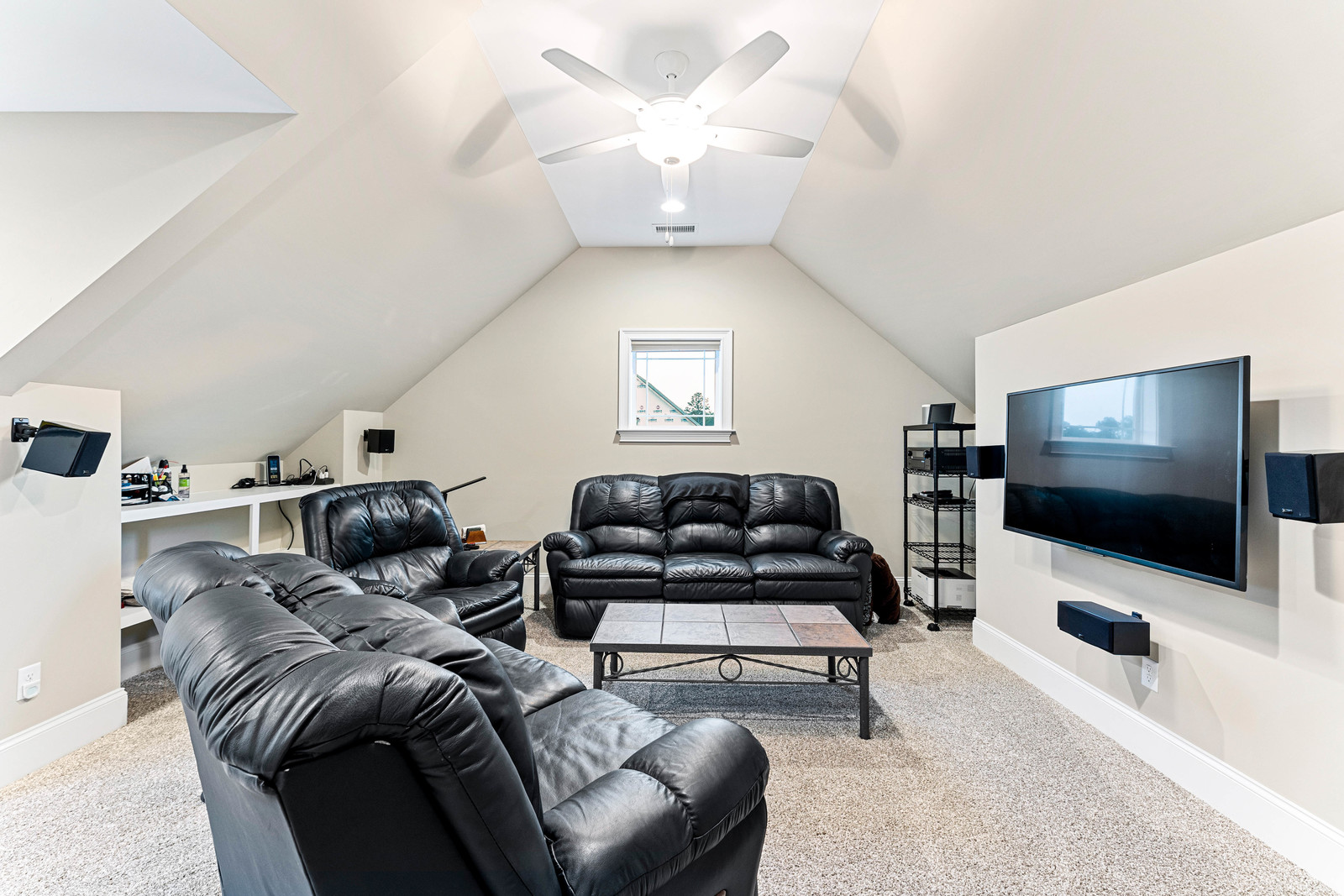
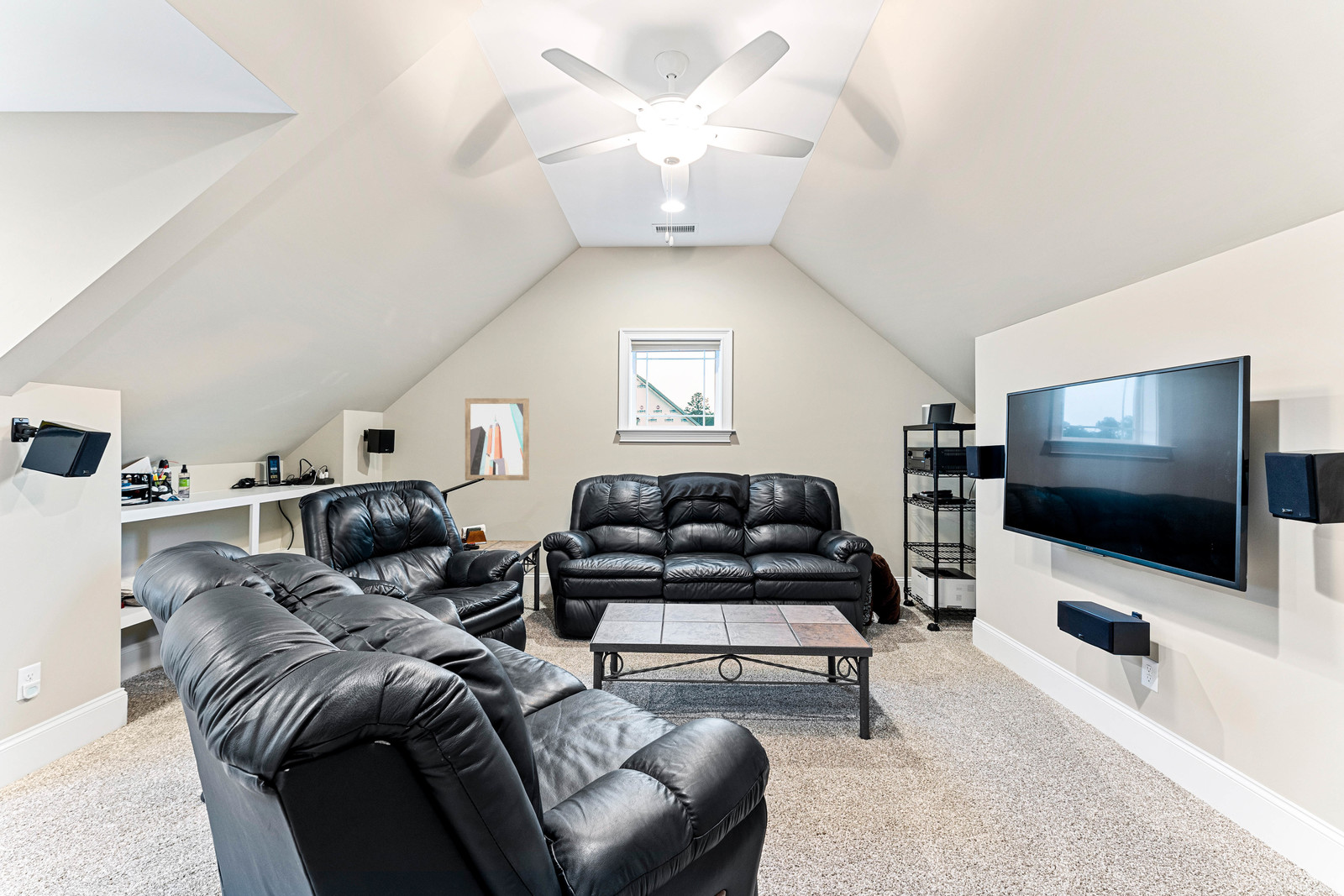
+ wall art (496, 439)
